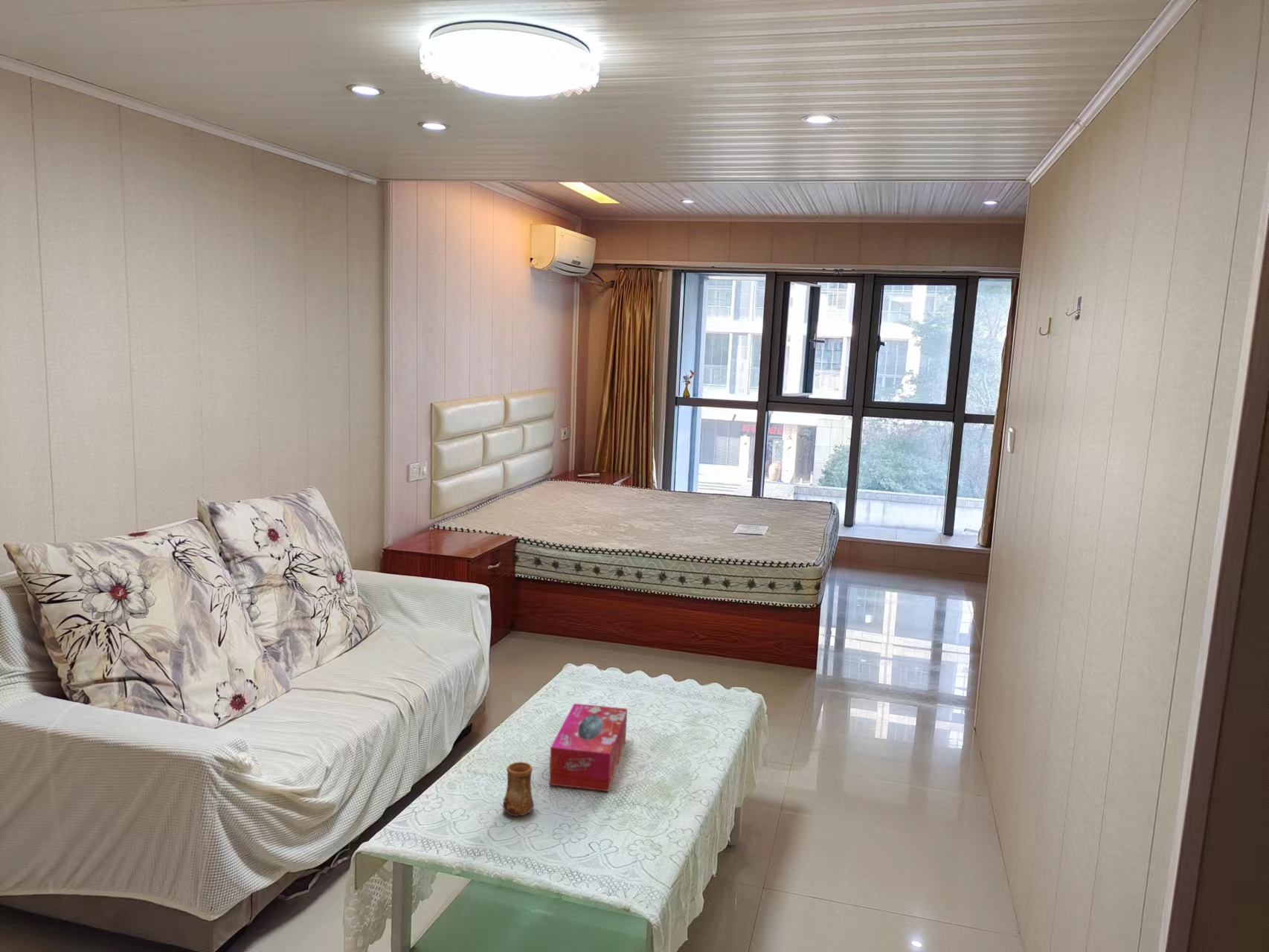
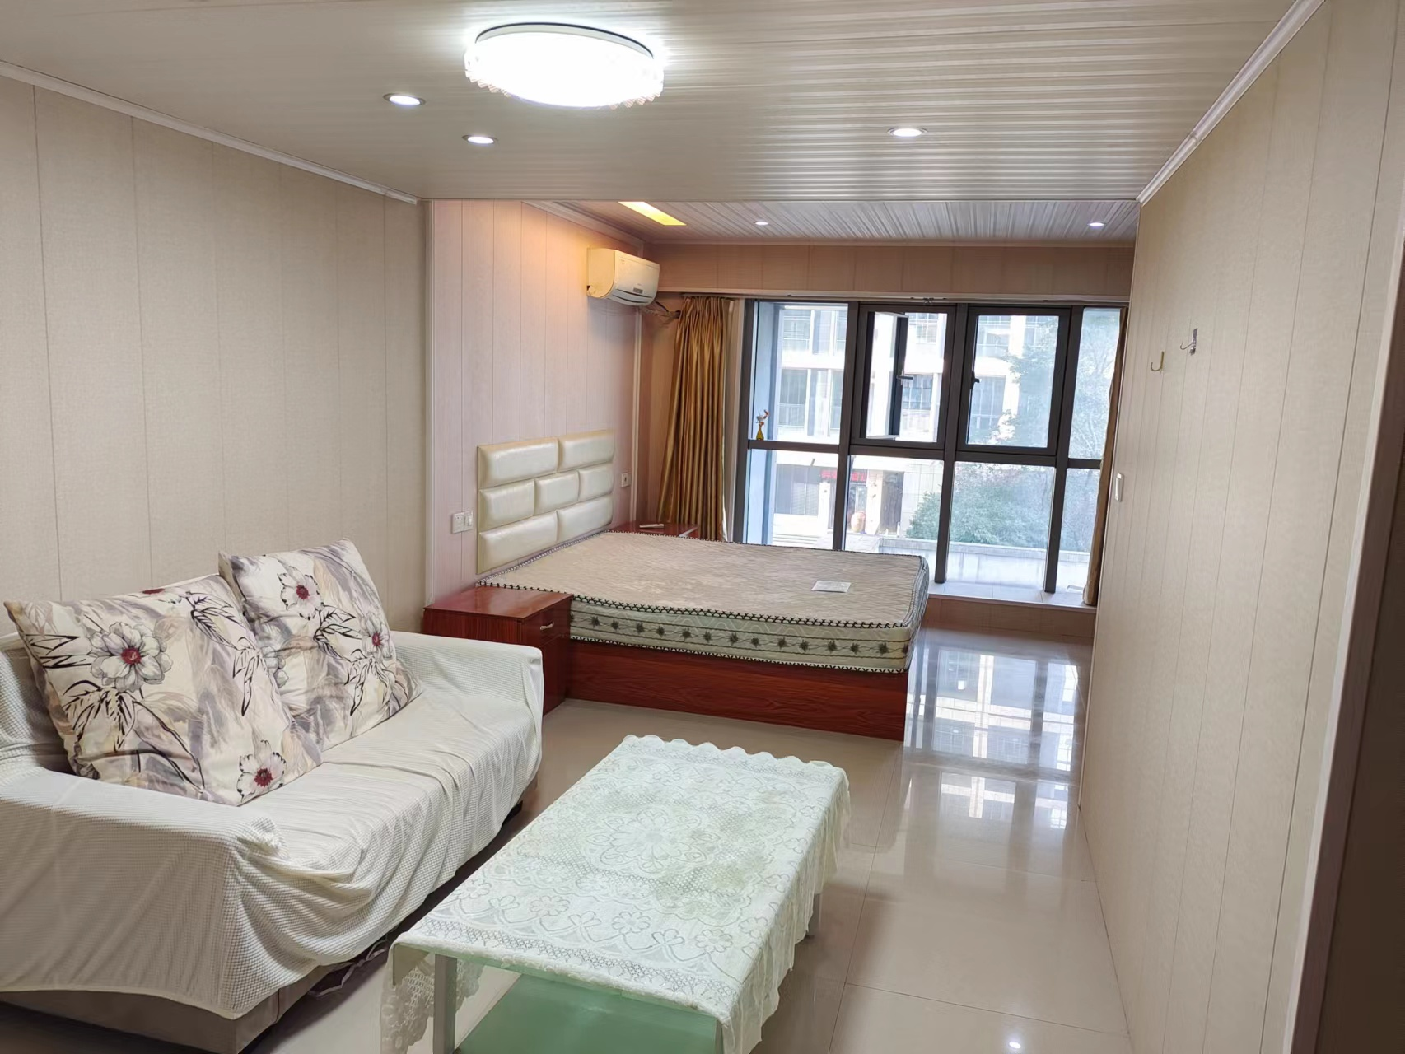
- cup (518, 788)
- tissue box (590, 744)
